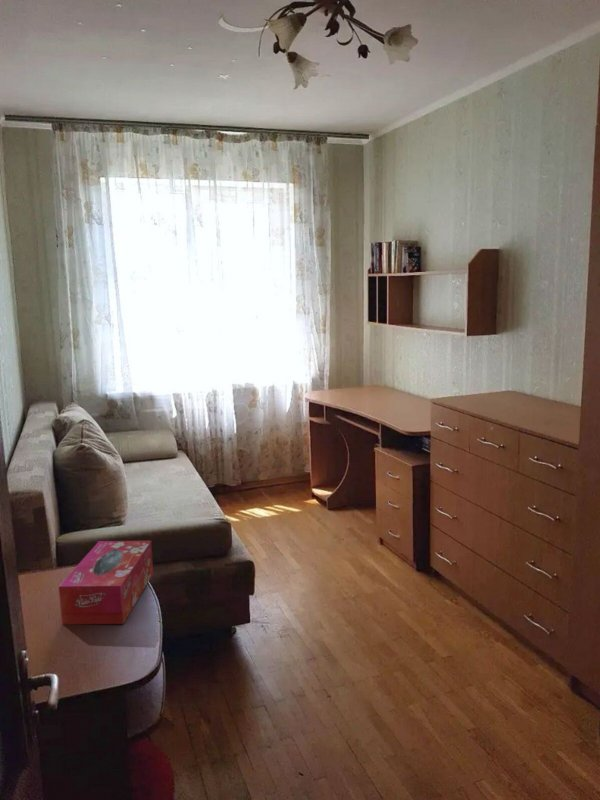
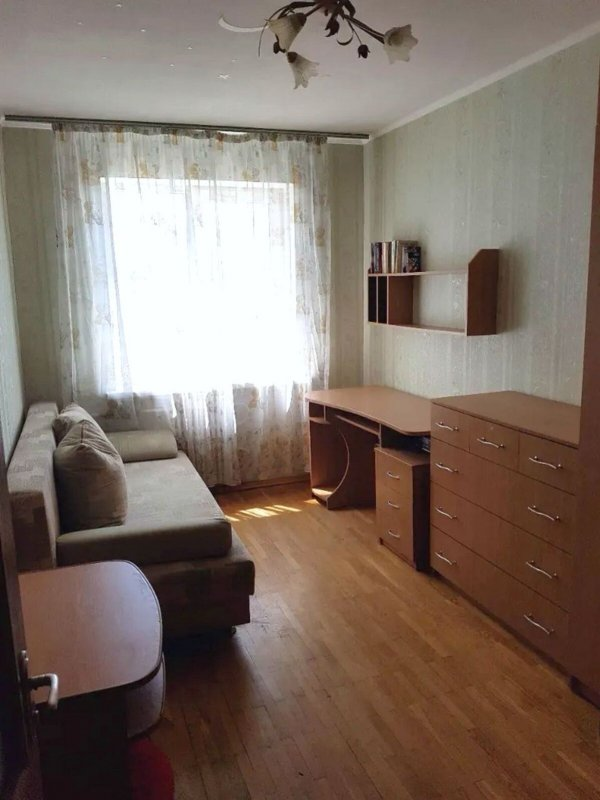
- tissue box (110, 579)
